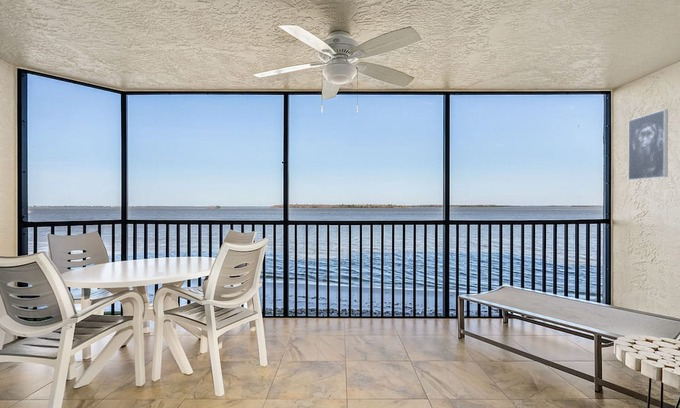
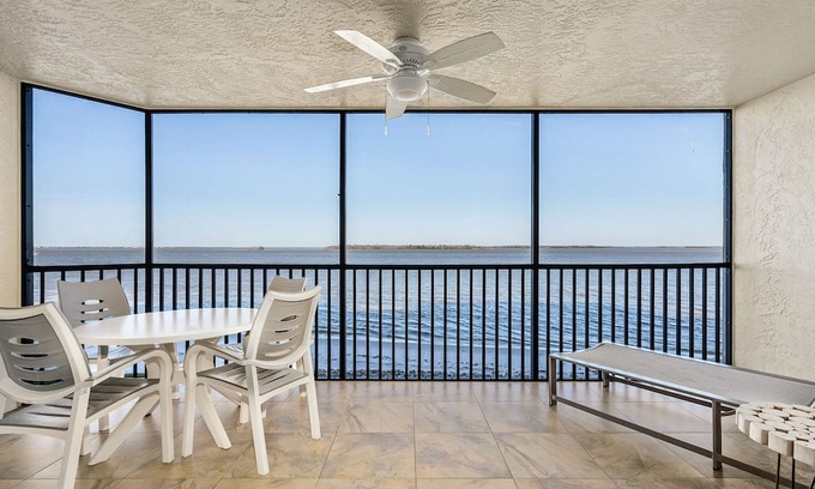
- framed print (646, 147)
